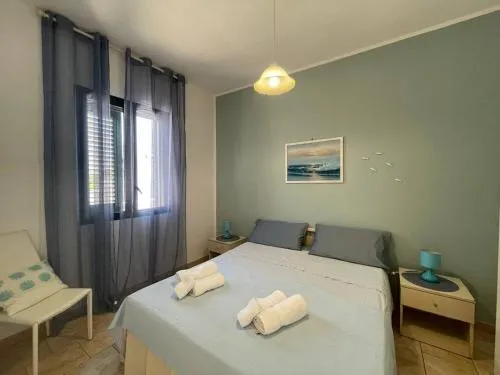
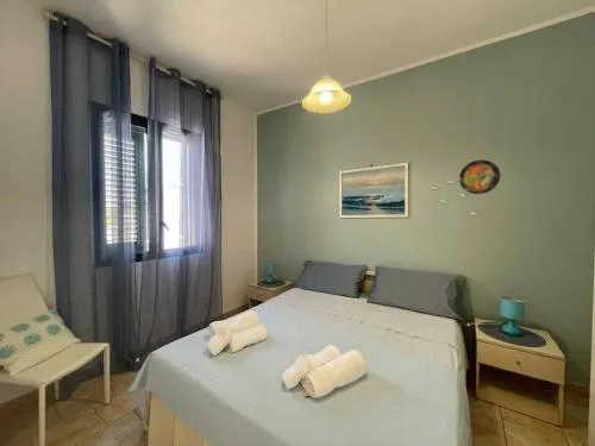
+ decorative plate (478, 177)
